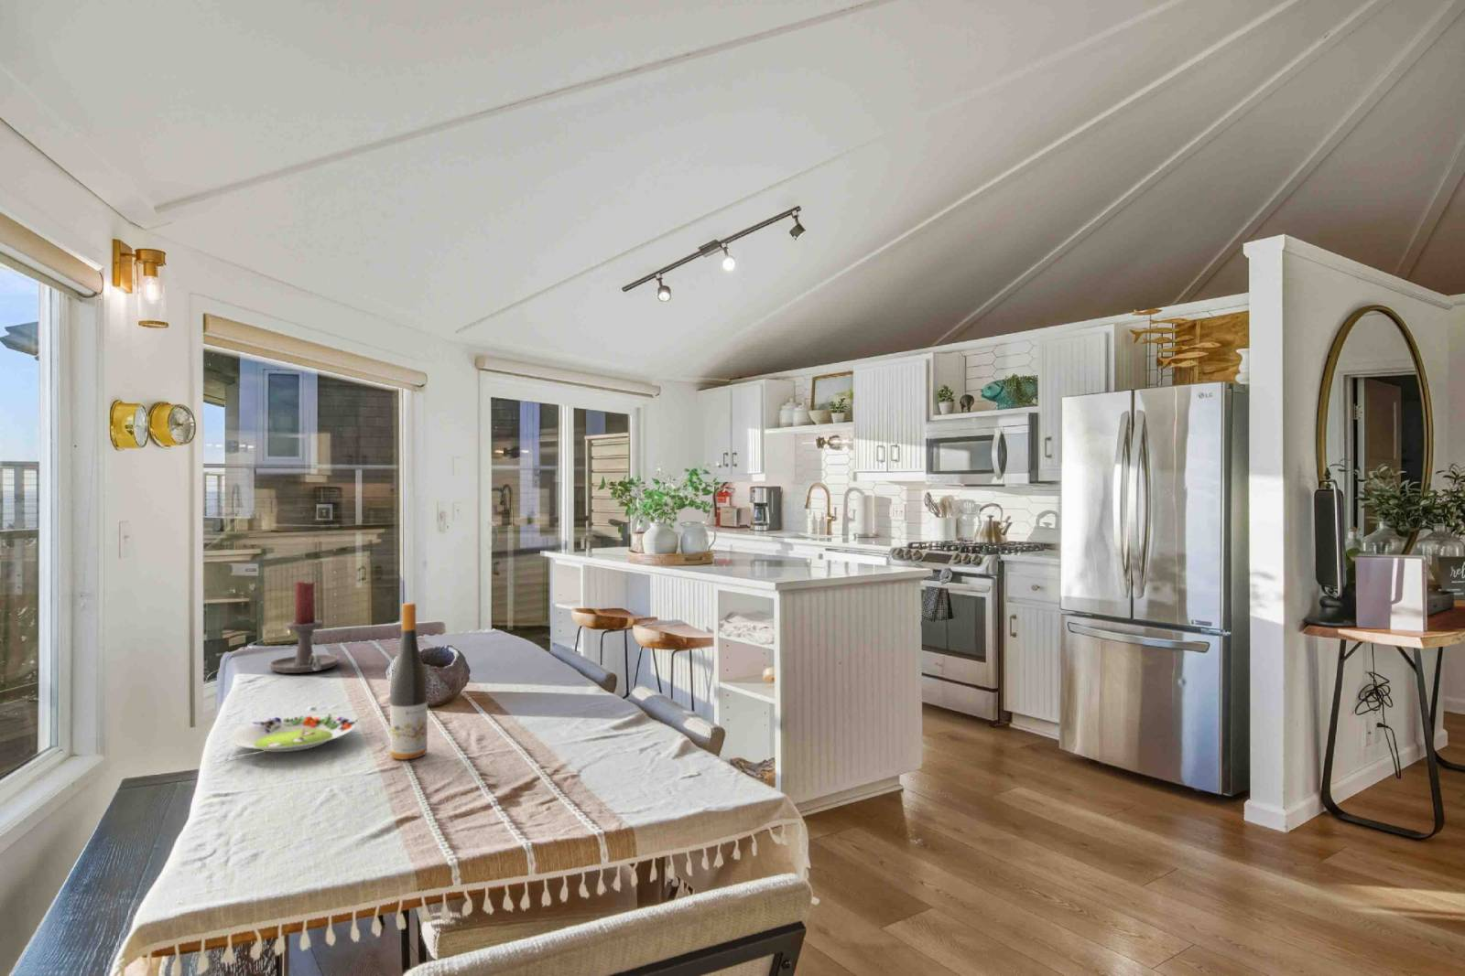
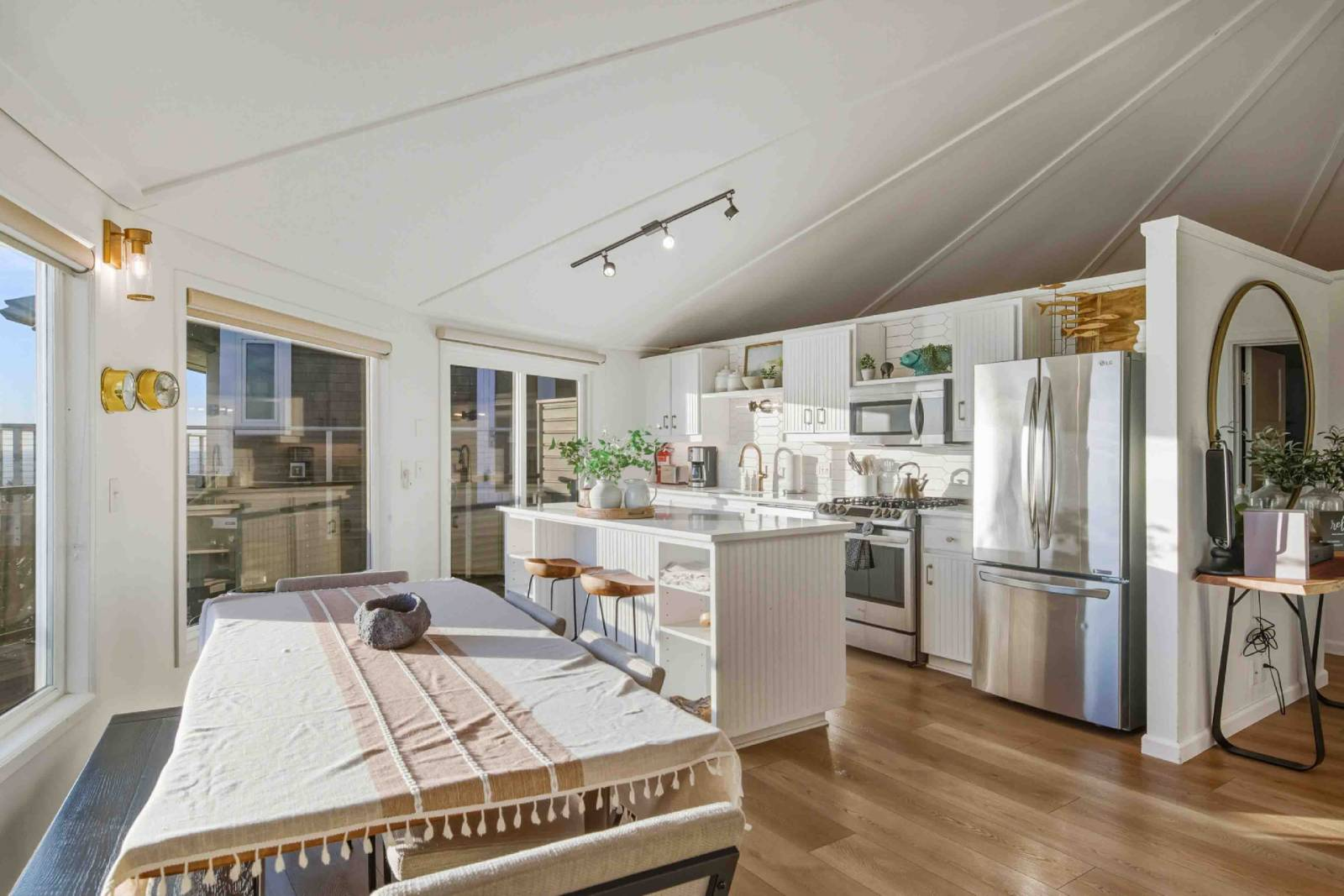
- candle holder (306, 625)
- wine bottle (409, 678)
- salad plate (294, 733)
